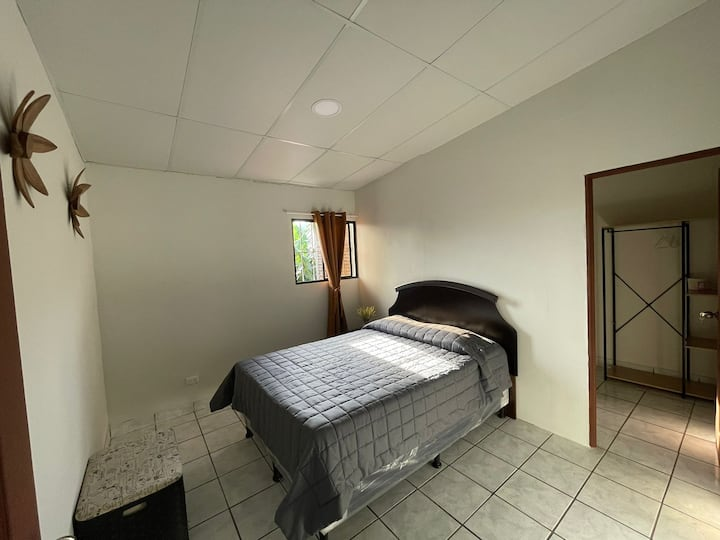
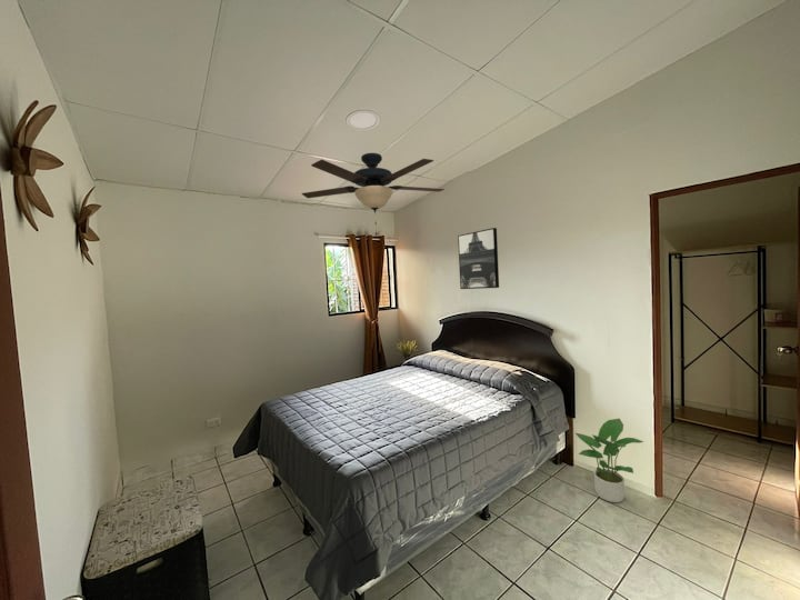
+ wall art (477, 260)
+ ceiling fan (373, 197)
+ potted plant (602, 459)
